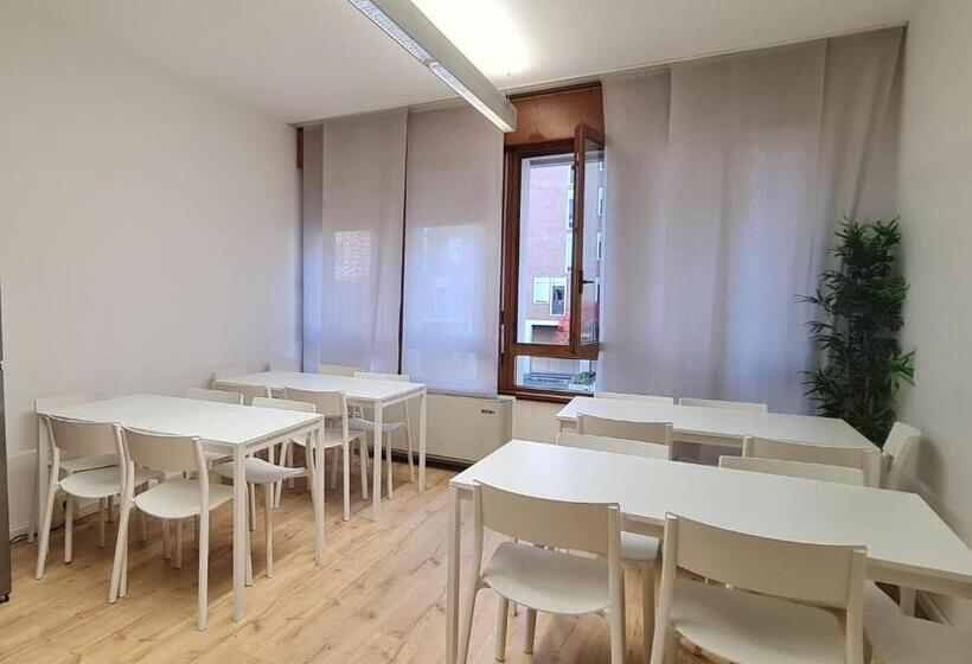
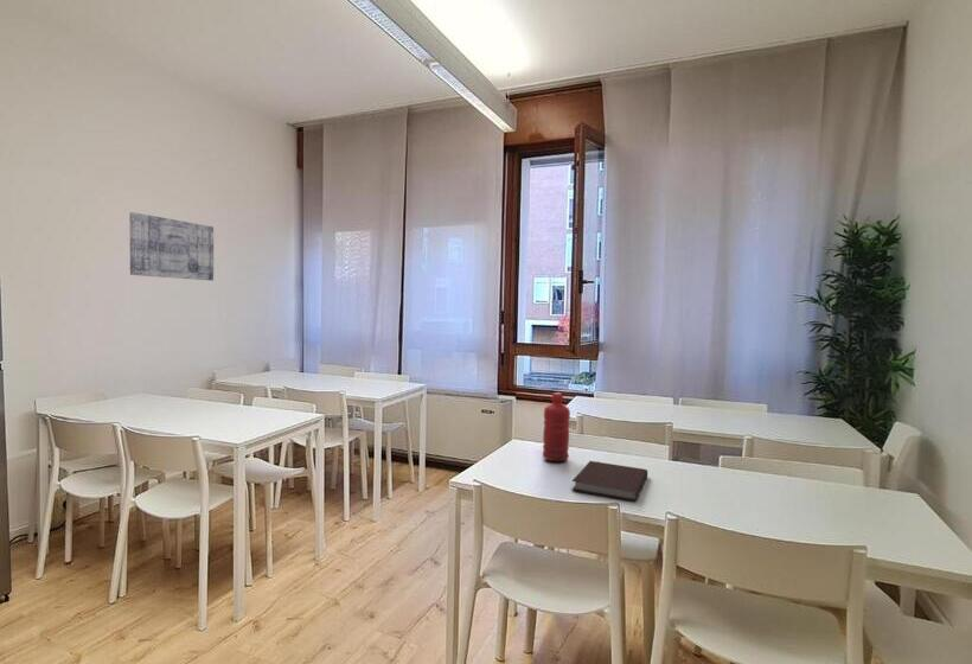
+ notebook (610, 479)
+ water bottle (556, 426)
+ wall art (174, 249)
